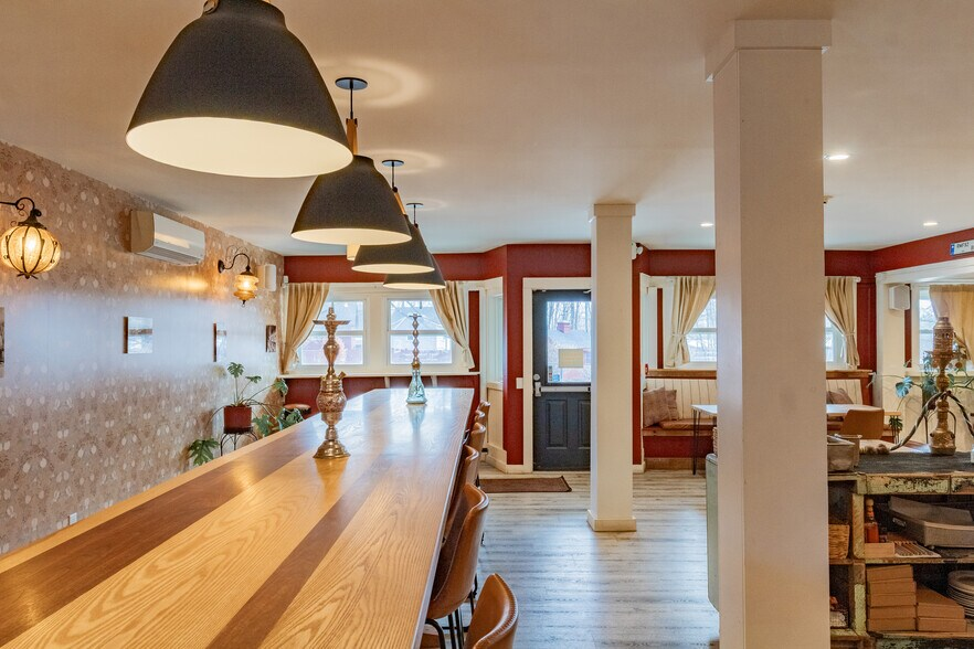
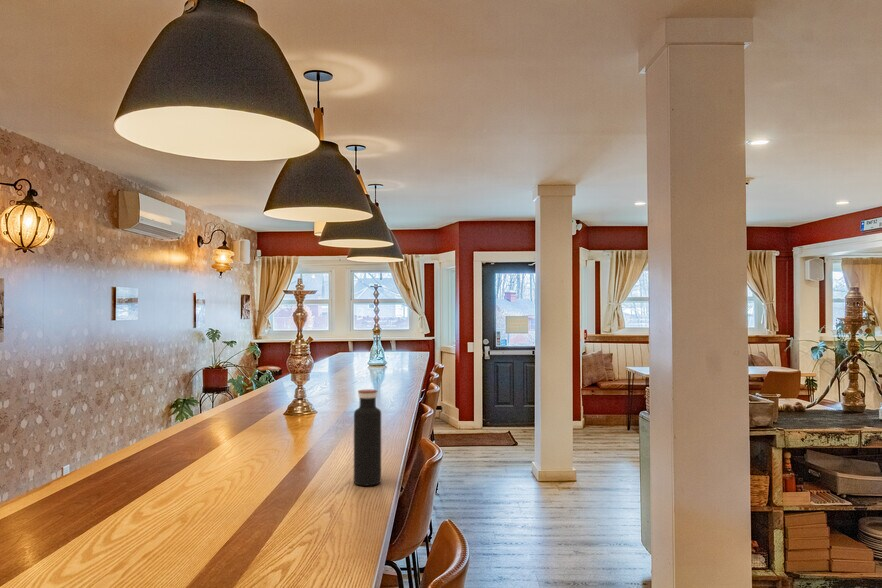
+ water bottle (367, 436)
